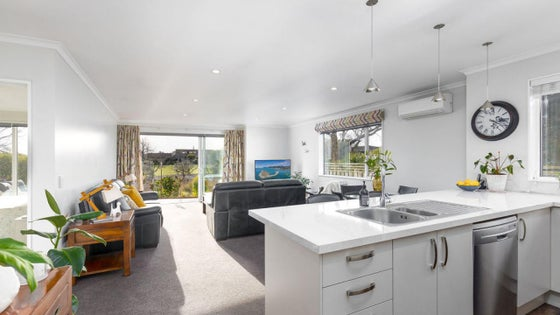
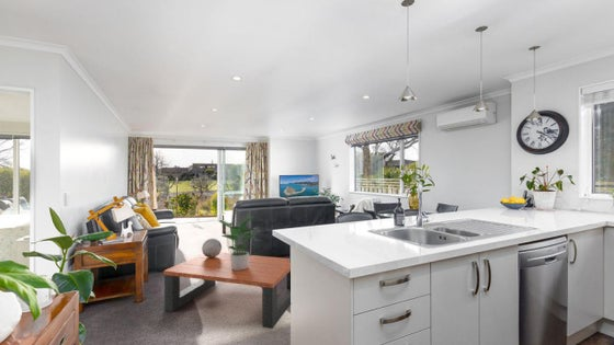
+ coffee table (235, 283)
+ decorative sphere (212, 248)
+ potted plant (237, 241)
